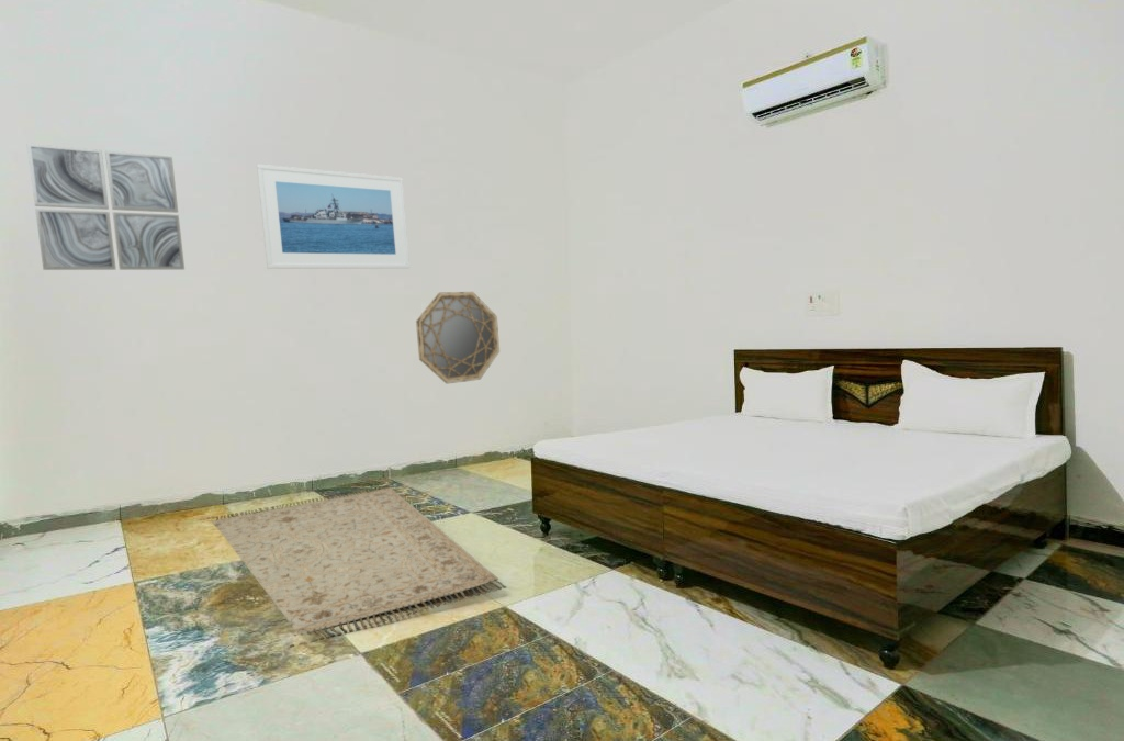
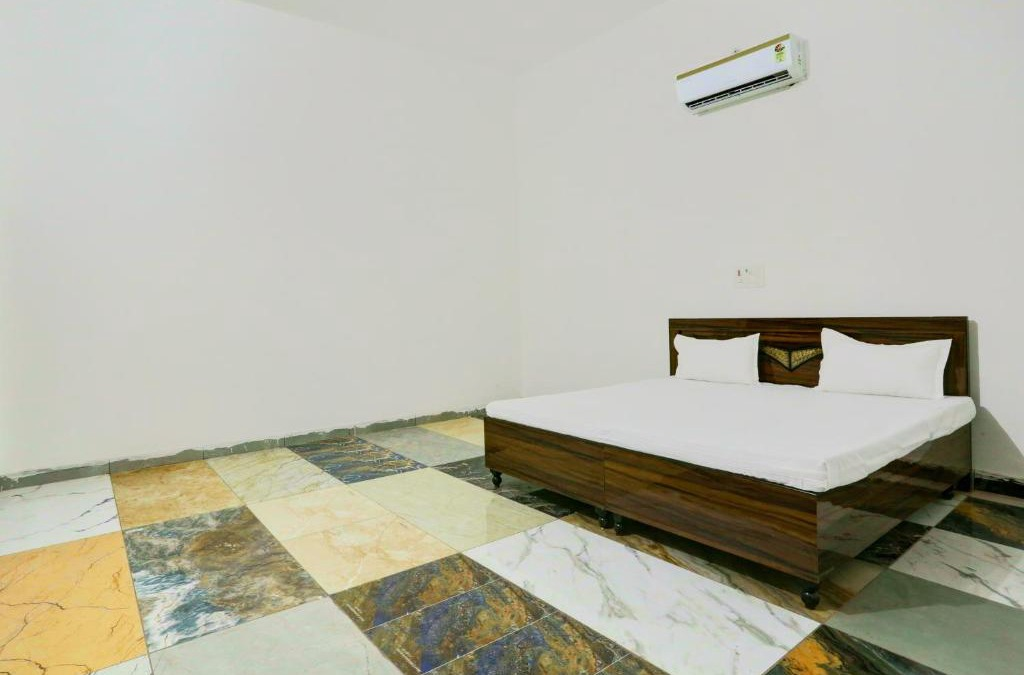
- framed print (338, 220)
- home mirror (459, 337)
- rug (299, 551)
- wall art (112, 209)
